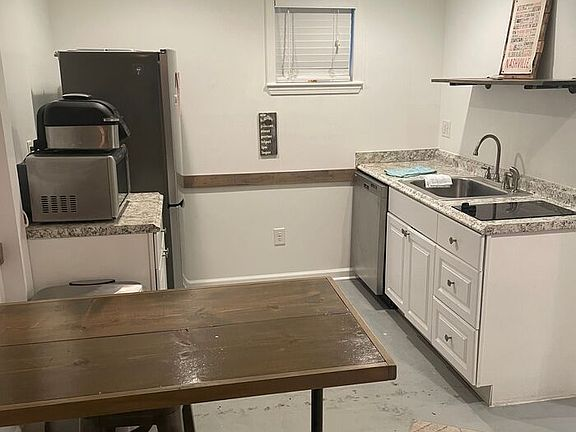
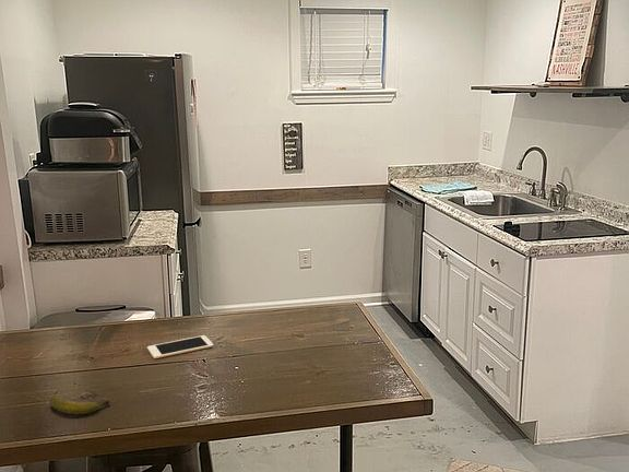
+ banana (78, 402)
+ cell phone (180, 346)
